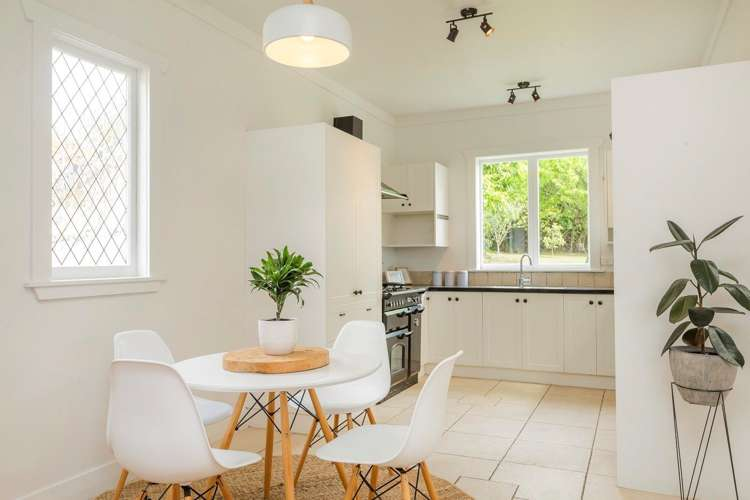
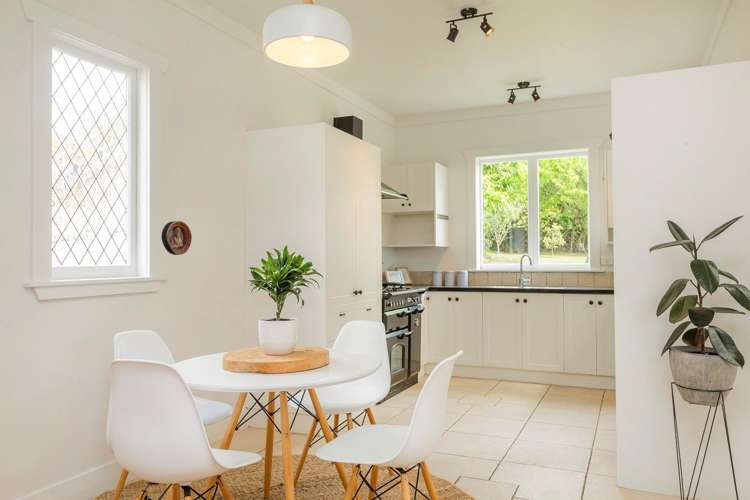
+ relief medallion (177, 237)
